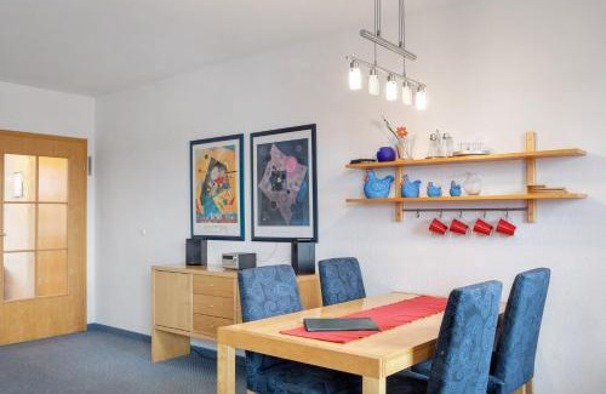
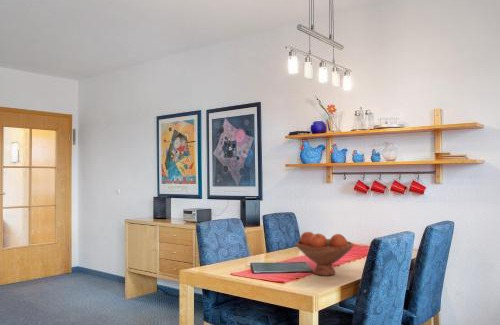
+ fruit bowl (324, 252)
